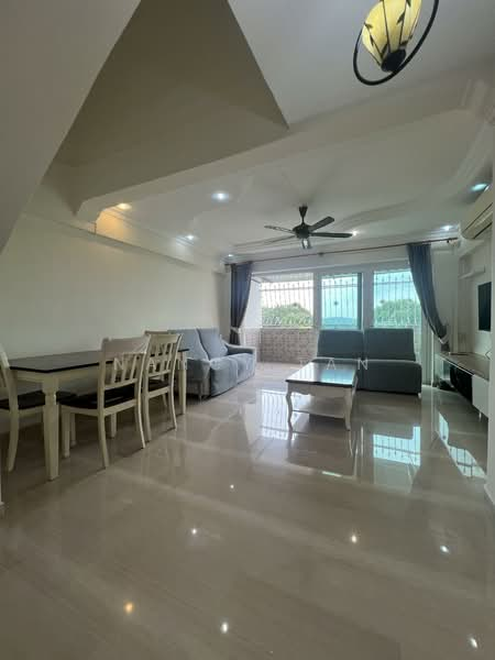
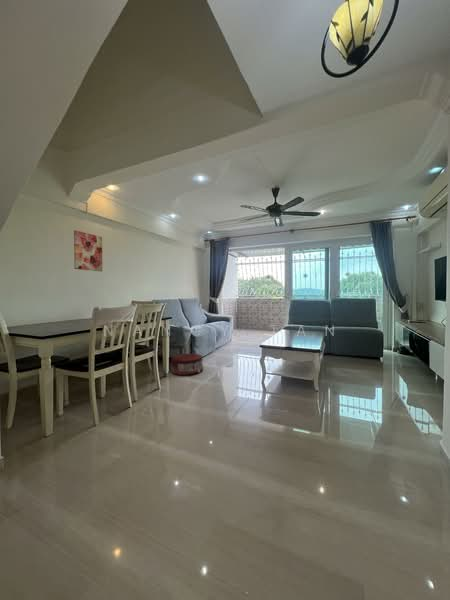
+ pouf (187, 362)
+ wall art (88, 252)
